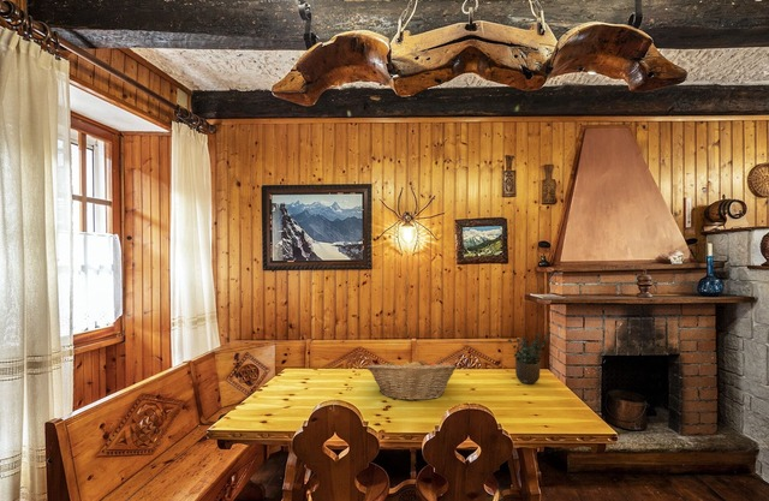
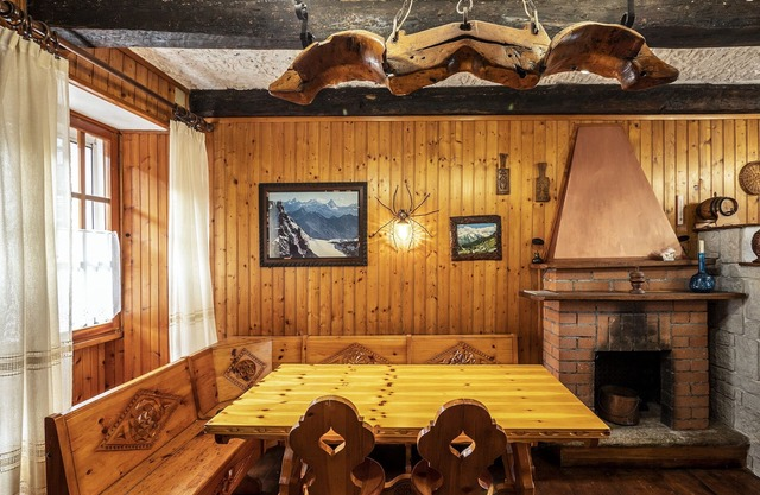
- potted plant (530, 354)
- fruit basket (411, 374)
